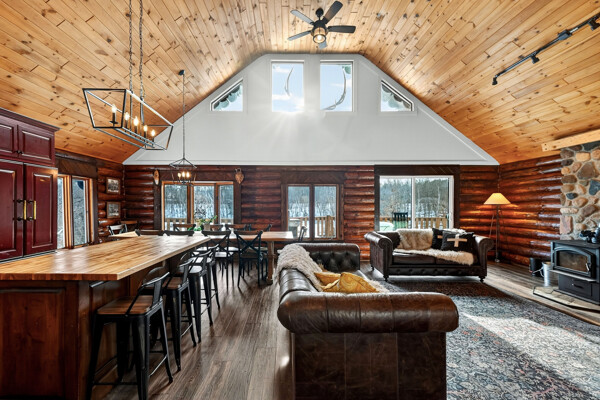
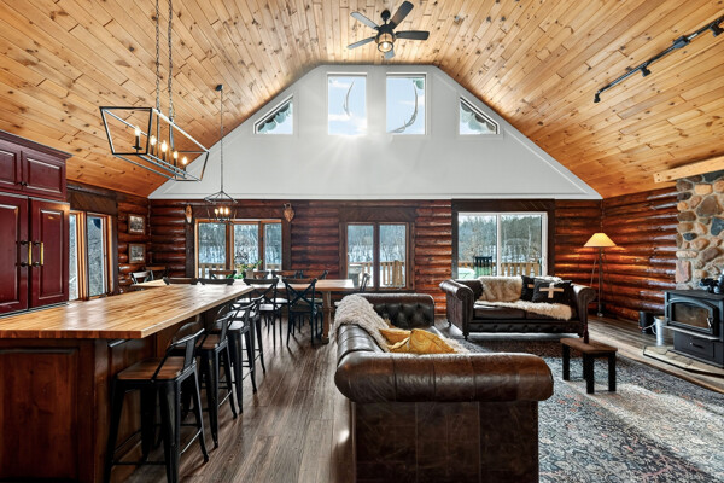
+ side table (588, 355)
